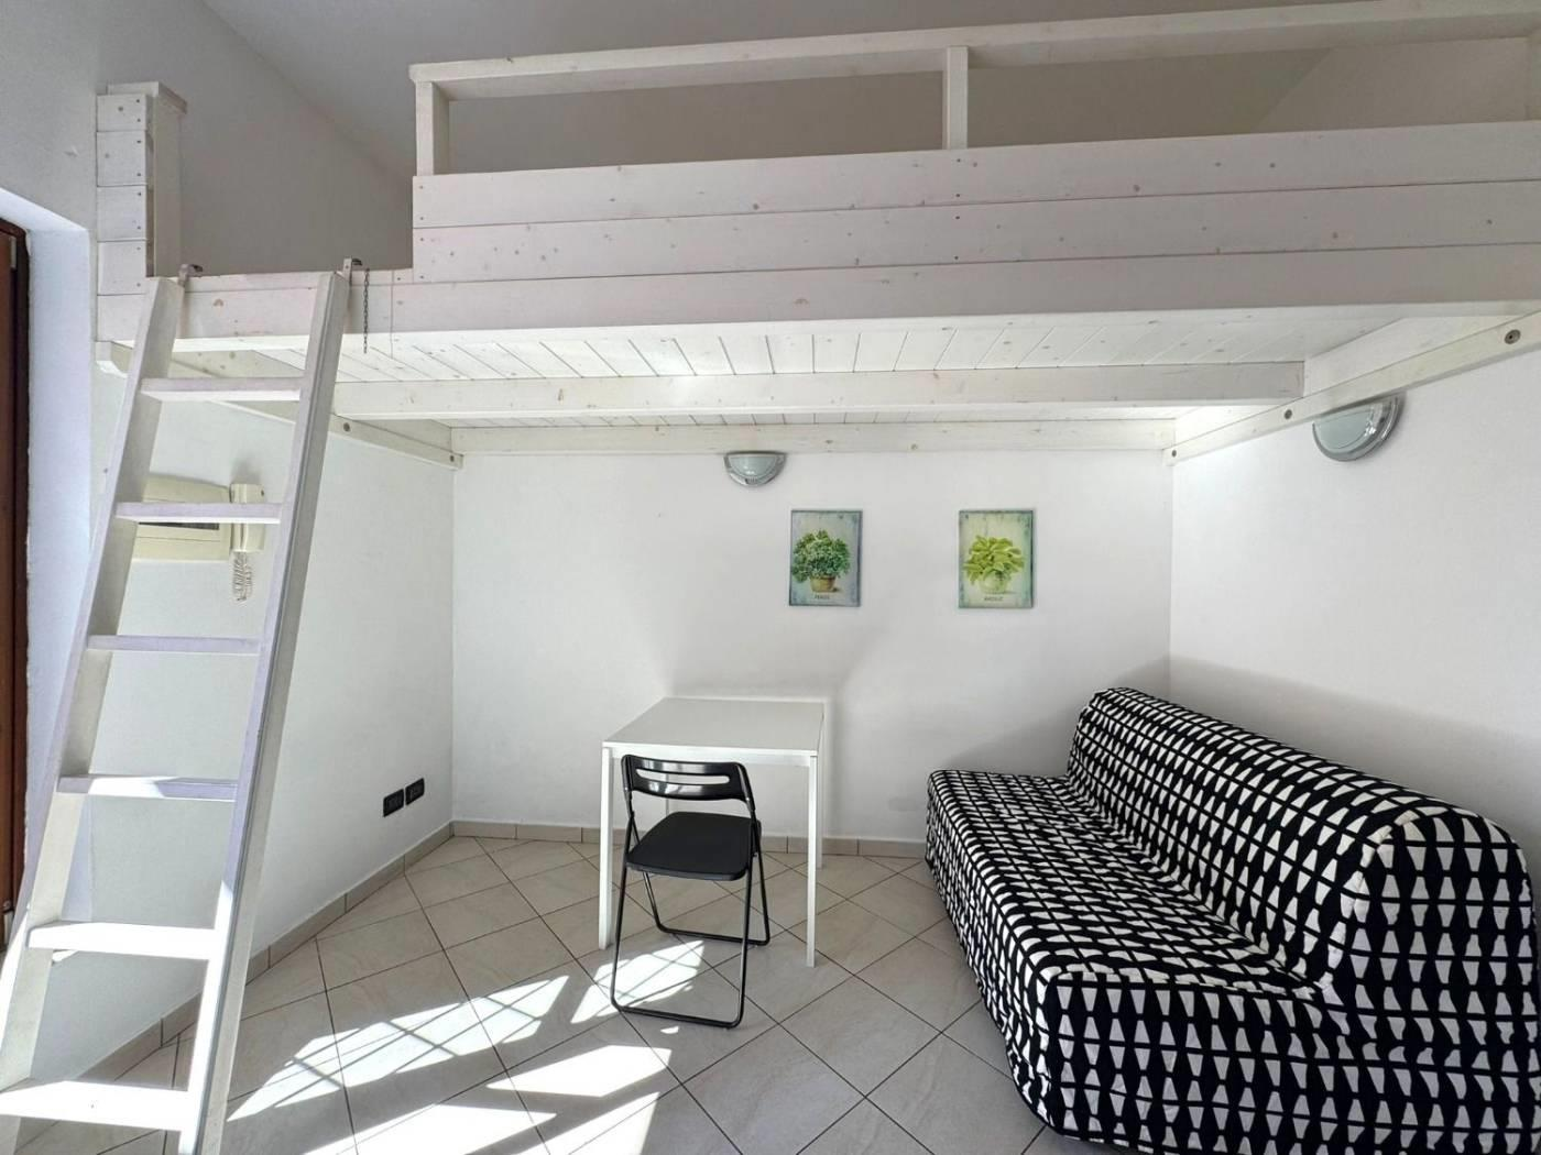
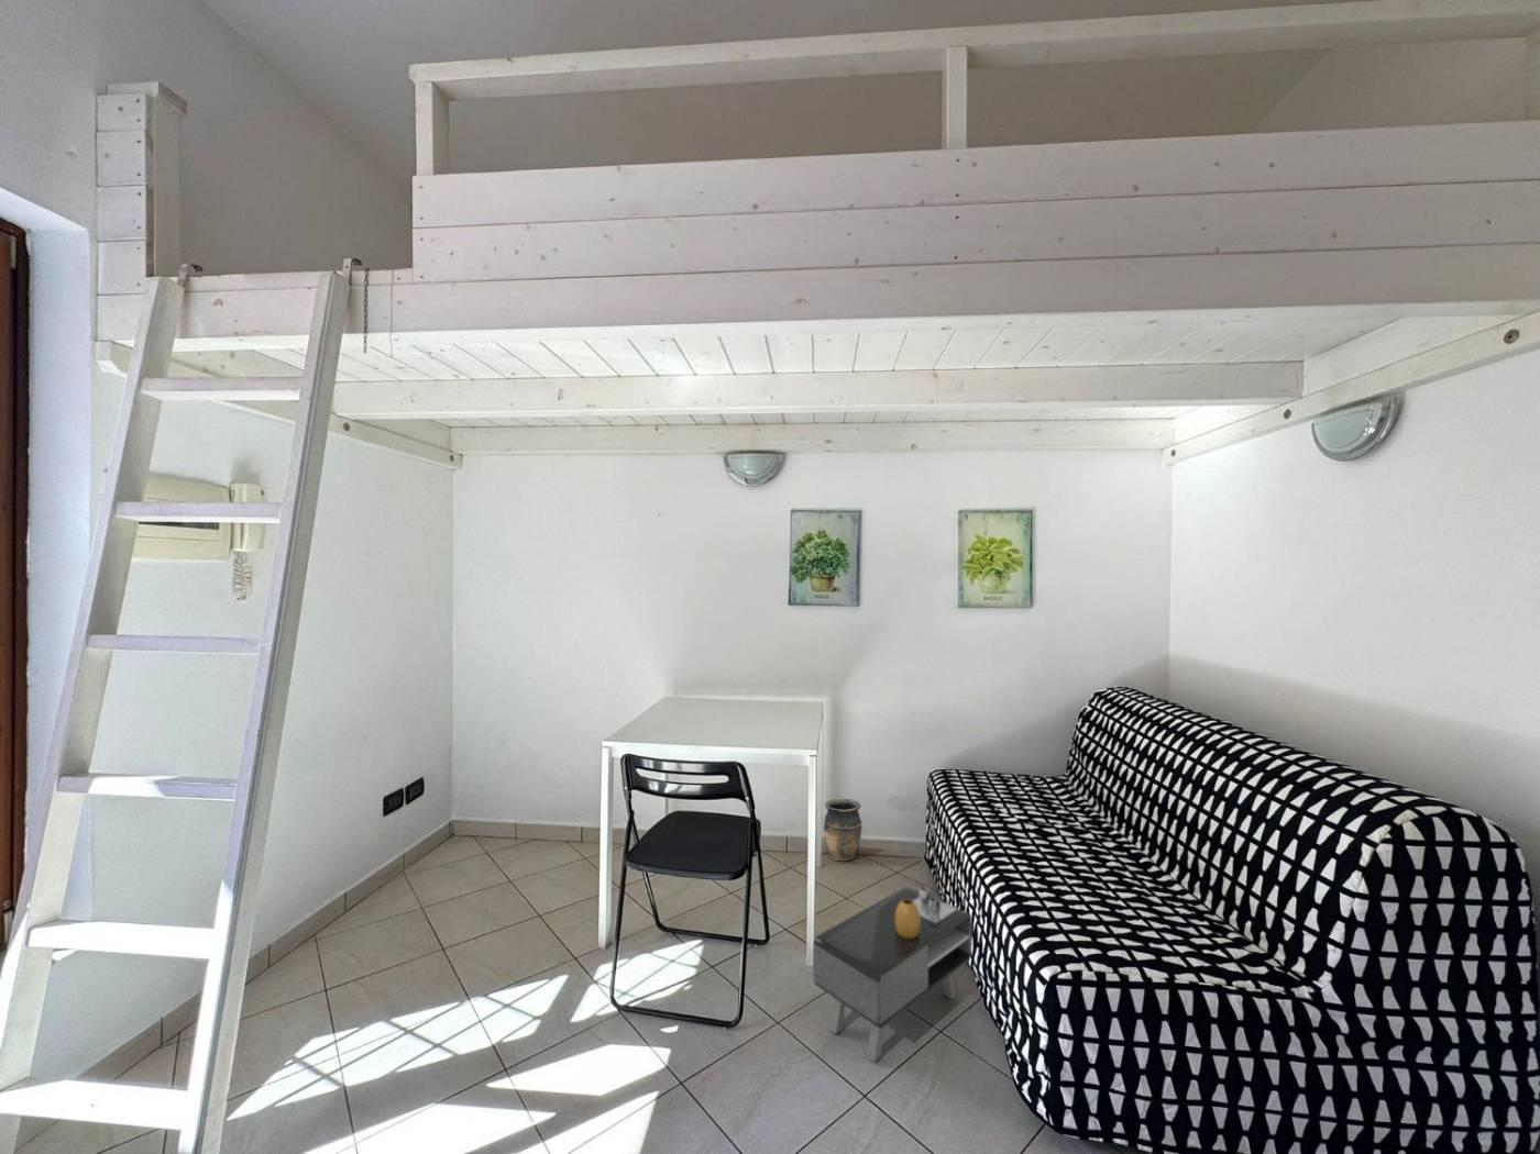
+ nightstand (895, 952)
+ vase (843, 830)
